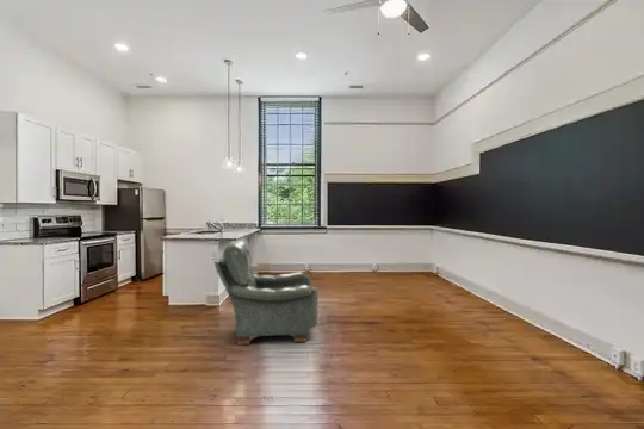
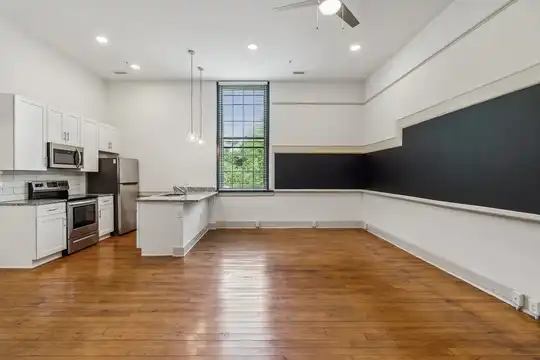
- armchair (266, 286)
